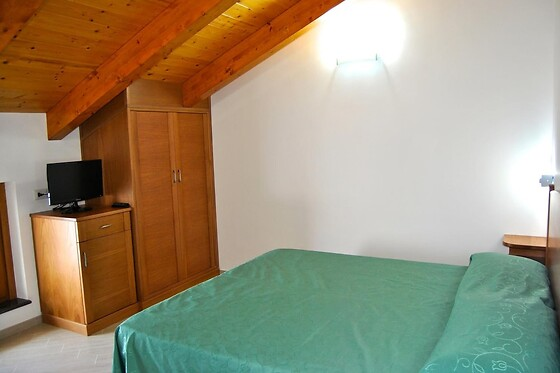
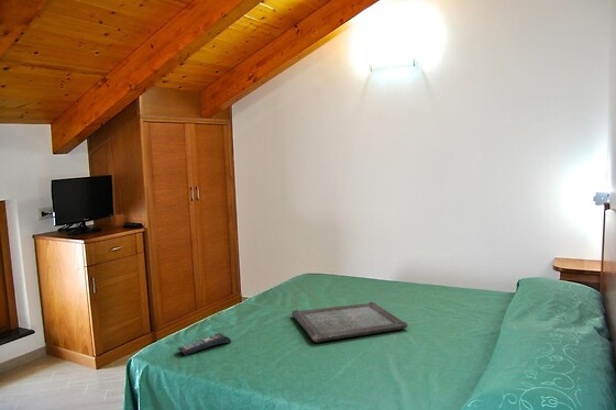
+ remote control (205, 343)
+ serving tray (346, 319)
